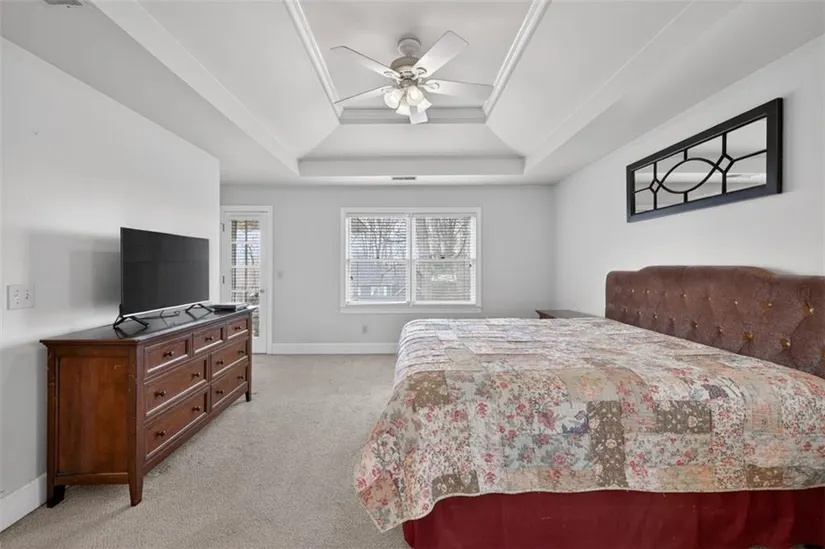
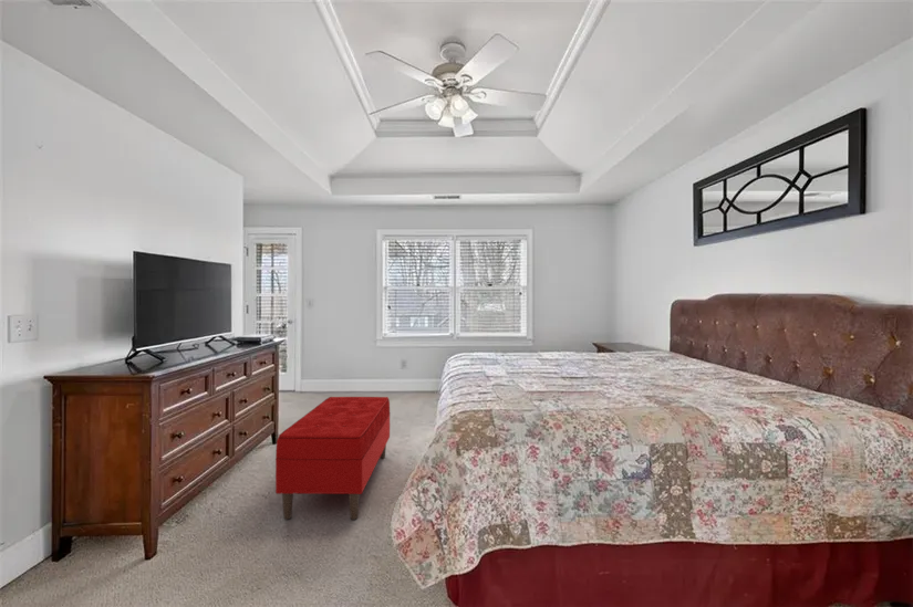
+ bench (342, 448)
